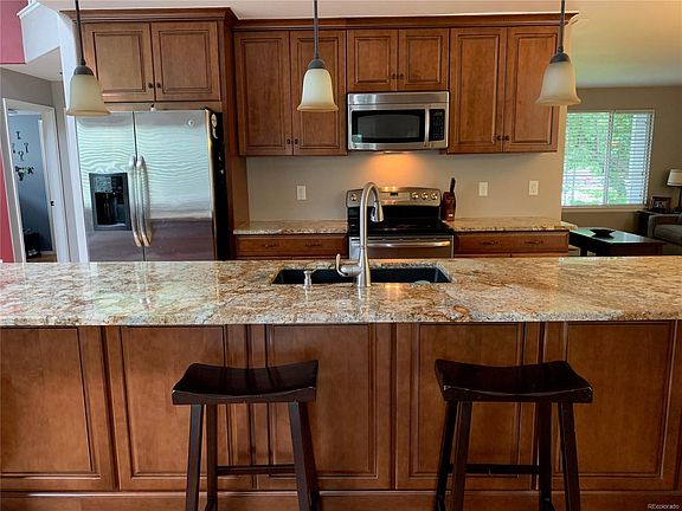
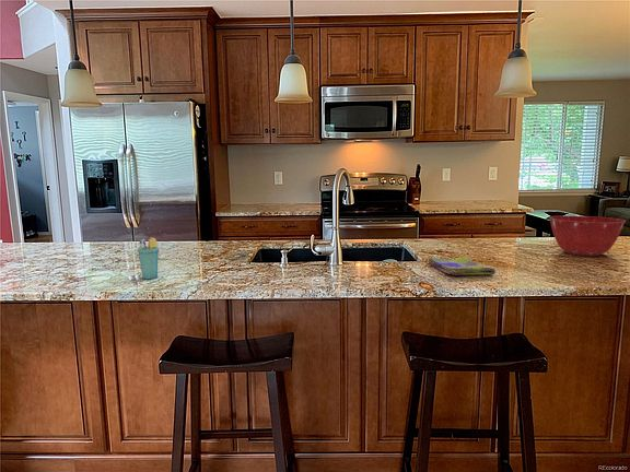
+ dish towel (459, 264)
+ cup (148, 257)
+ mixing bowl (584, 235)
